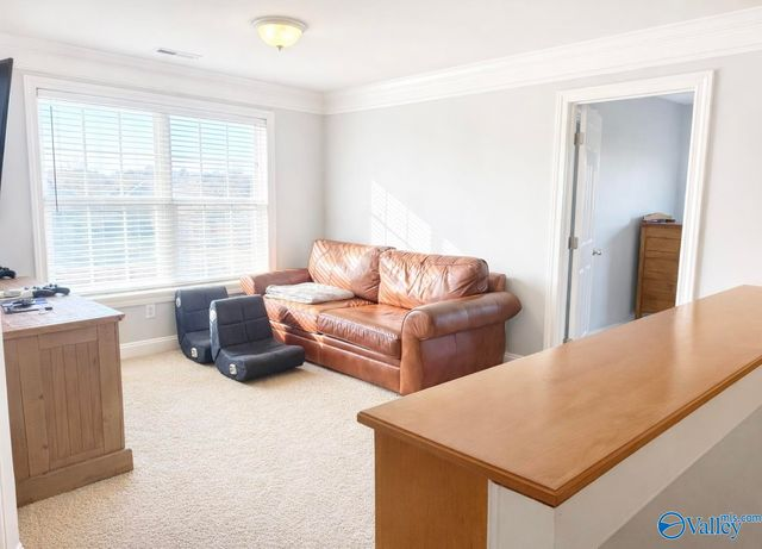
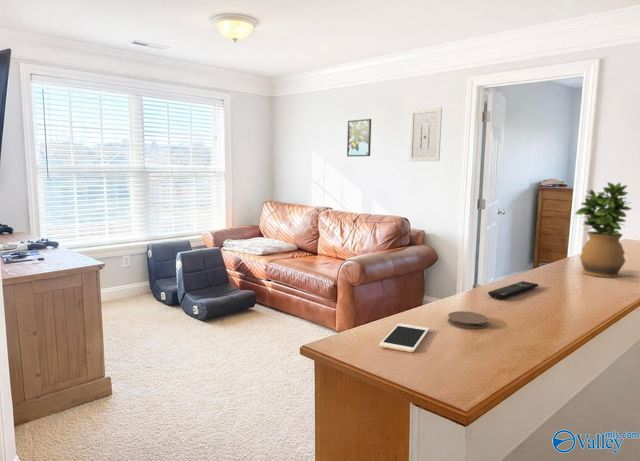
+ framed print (358, 138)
+ coaster (467, 319)
+ wall art (424, 135)
+ potted plant (603, 227)
+ cell phone (405, 336)
+ remote control (513, 290)
